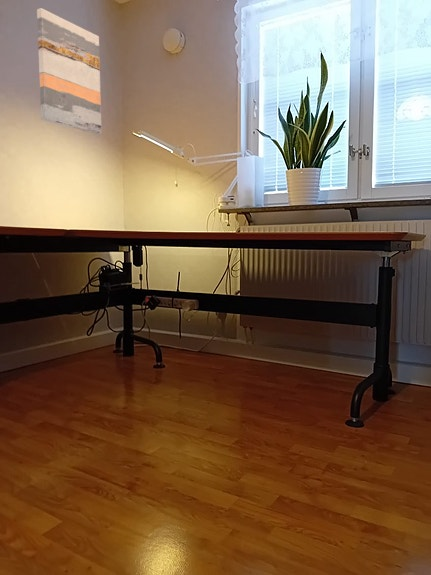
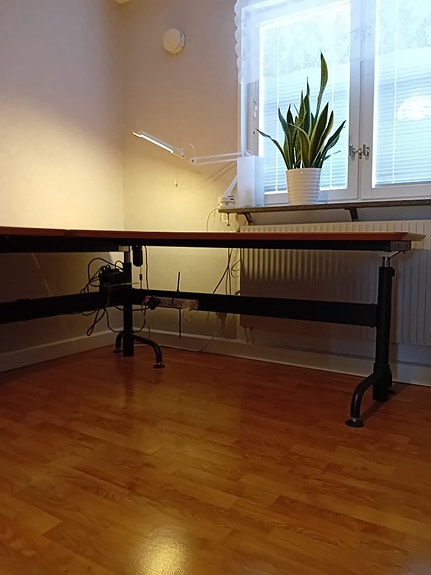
- wall art (71, 75)
